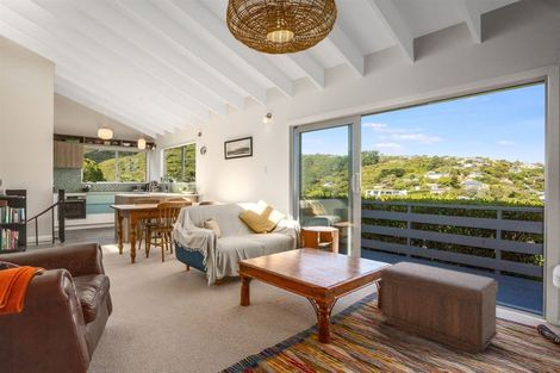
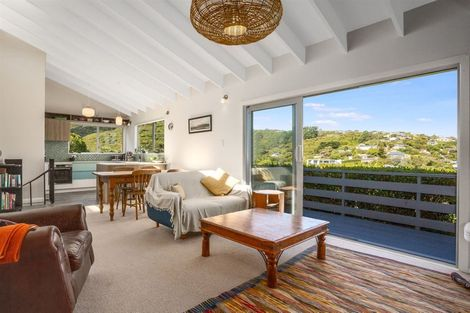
- bench (435, 300)
